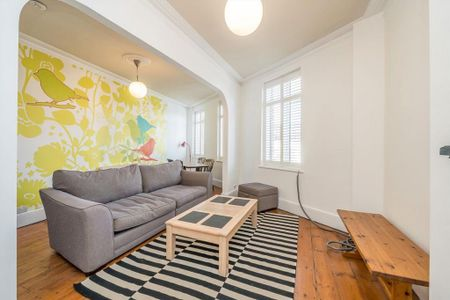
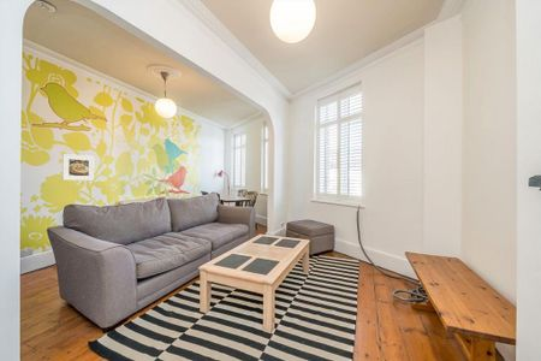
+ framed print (78, 167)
